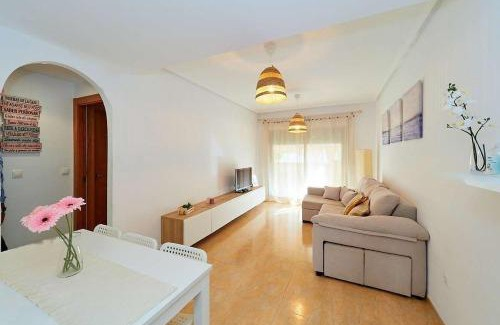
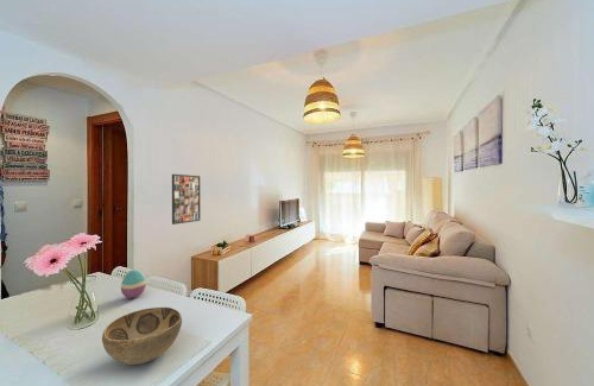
+ decorative egg (133, 283)
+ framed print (187, 198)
+ decorative bowl (144, 338)
